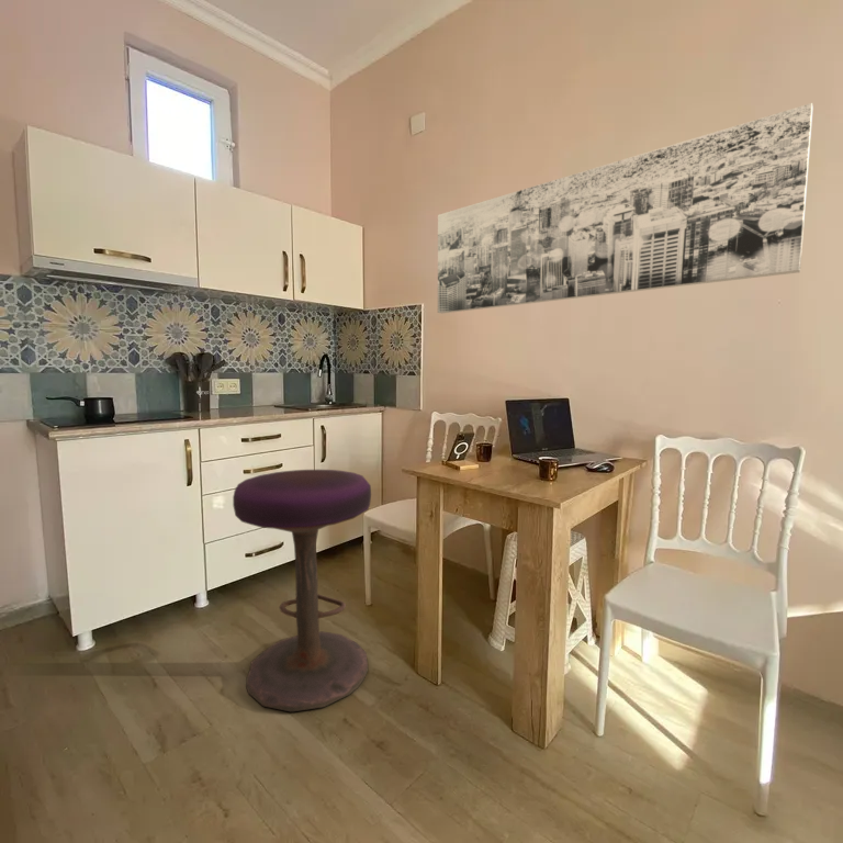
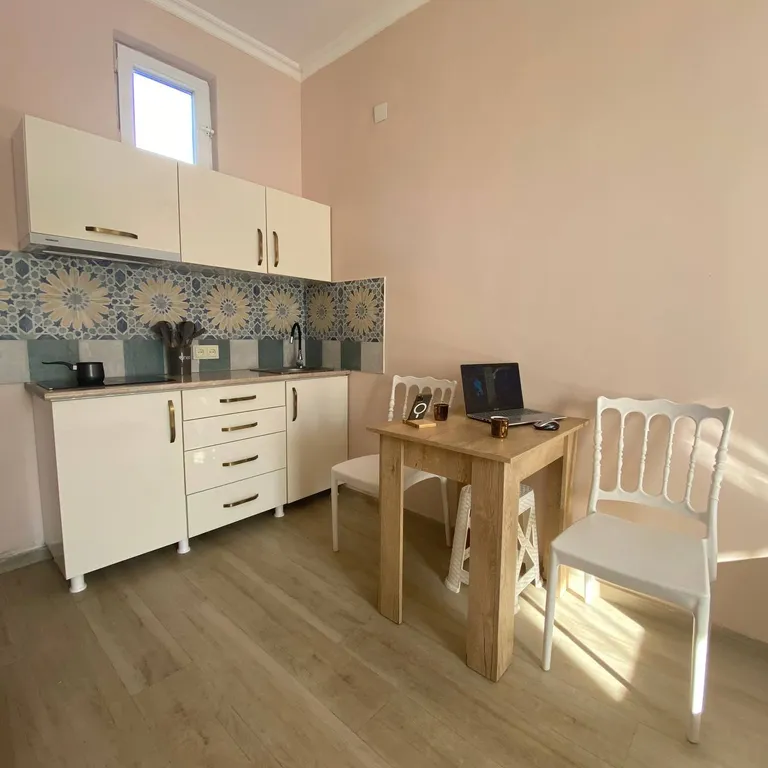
- wall art (576, 236)
- stool (306, 573)
